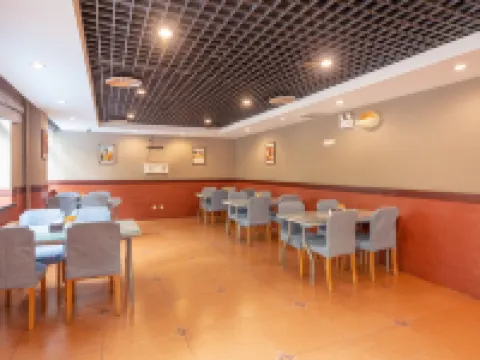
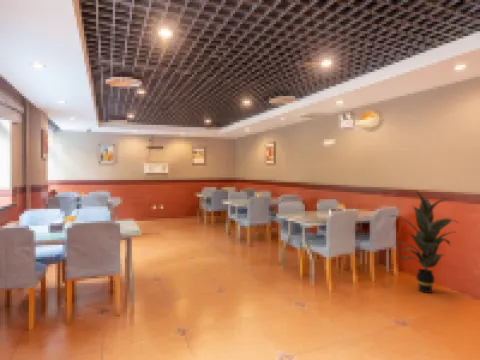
+ indoor plant (424, 240)
